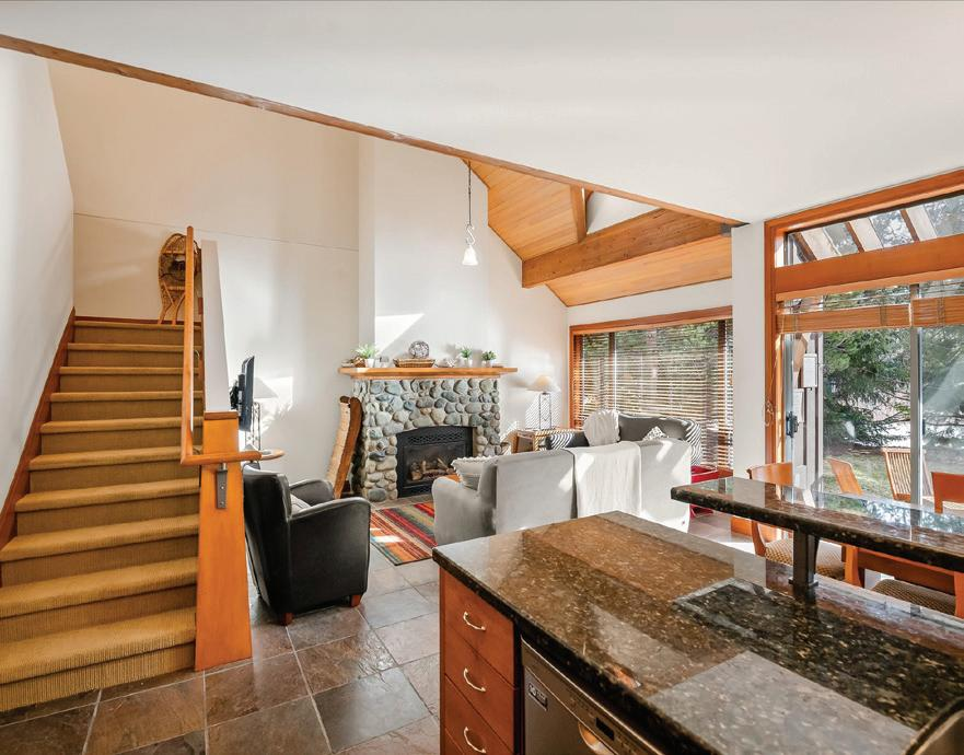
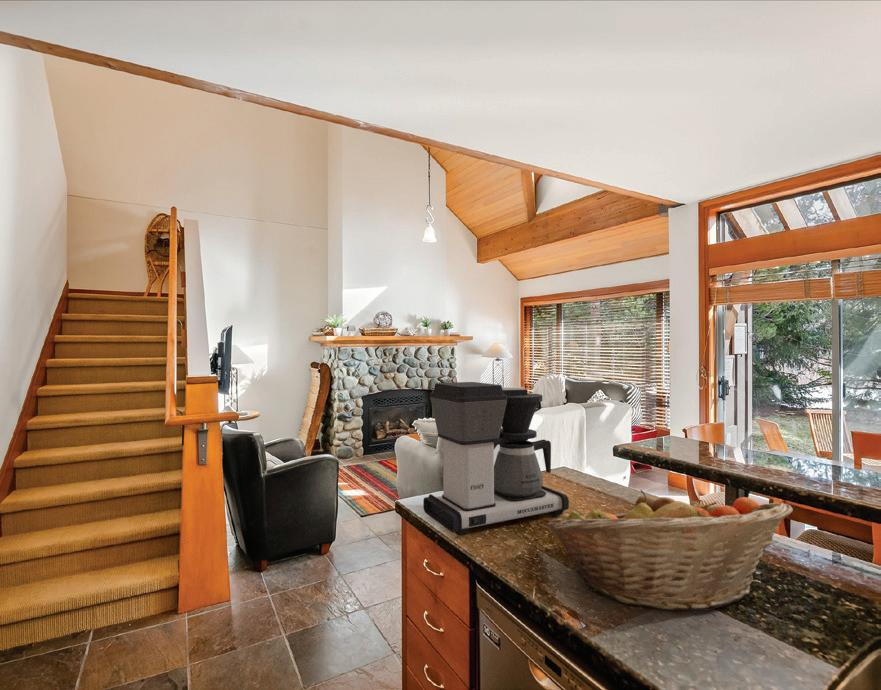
+ coffee maker (495, 447)
+ fruit basket (663, 534)
